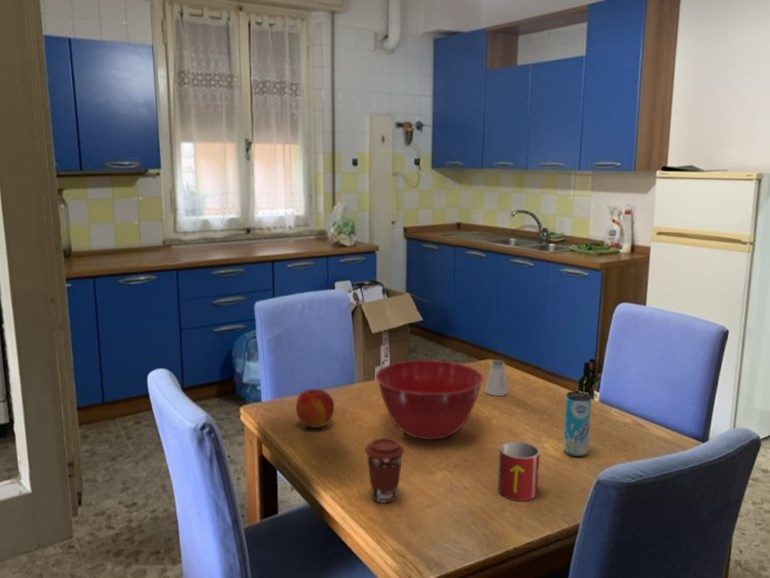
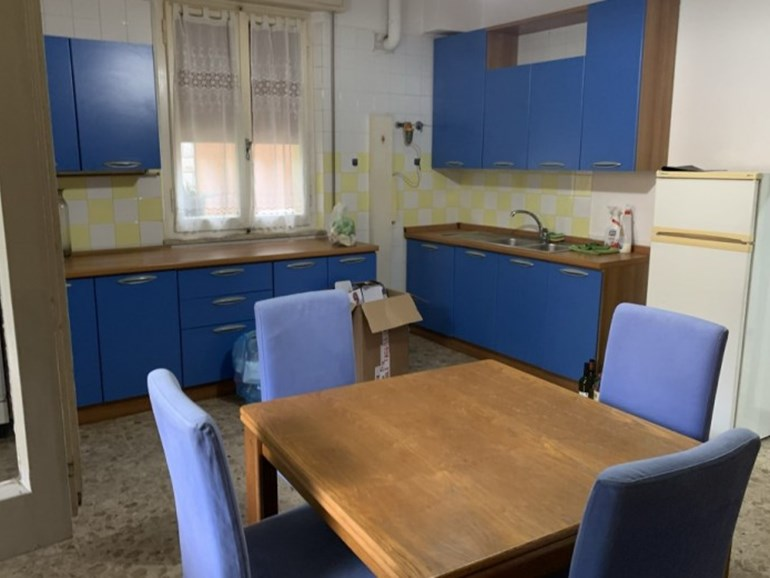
- apple (315, 407)
- mixing bowl (429, 402)
- mug (519, 467)
- coffee cup (384, 470)
- saltshaker (497, 376)
- beverage can (577, 424)
